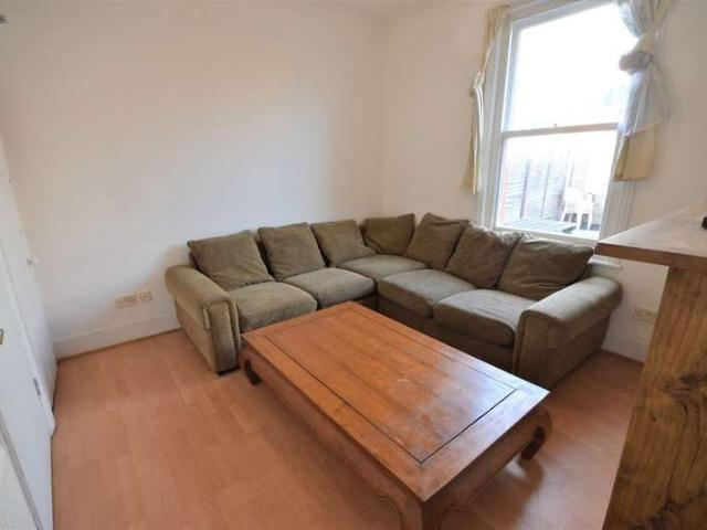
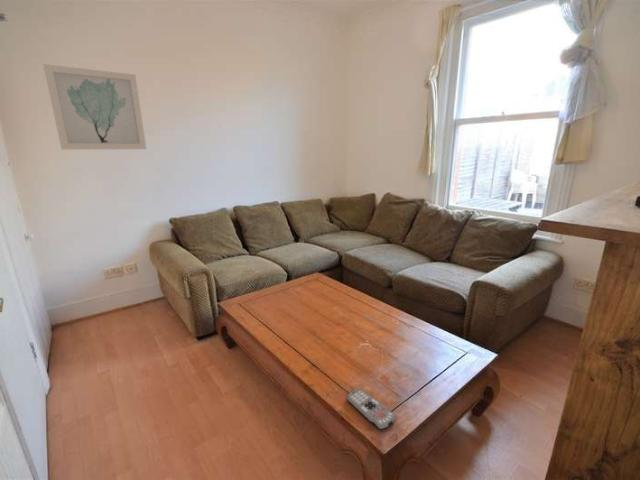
+ remote control (369, 407)
+ wall art (99, 110)
